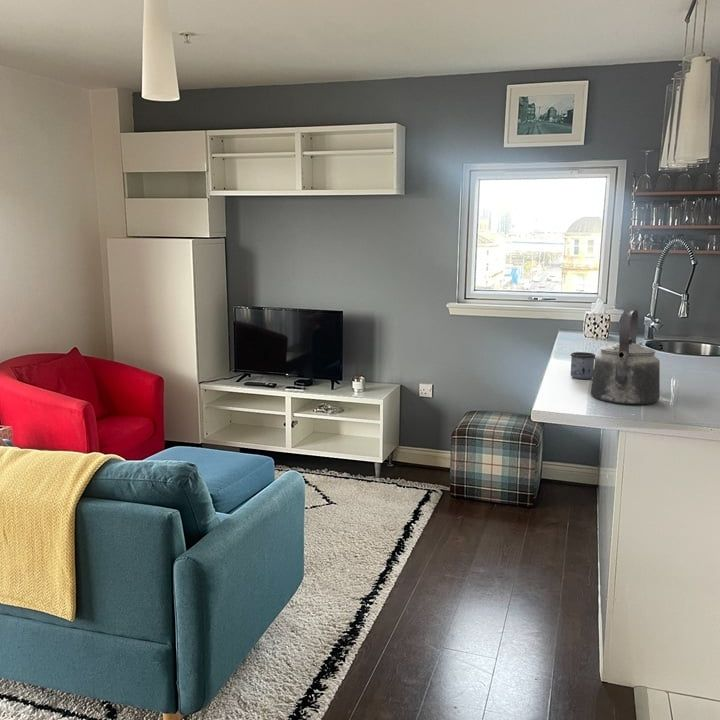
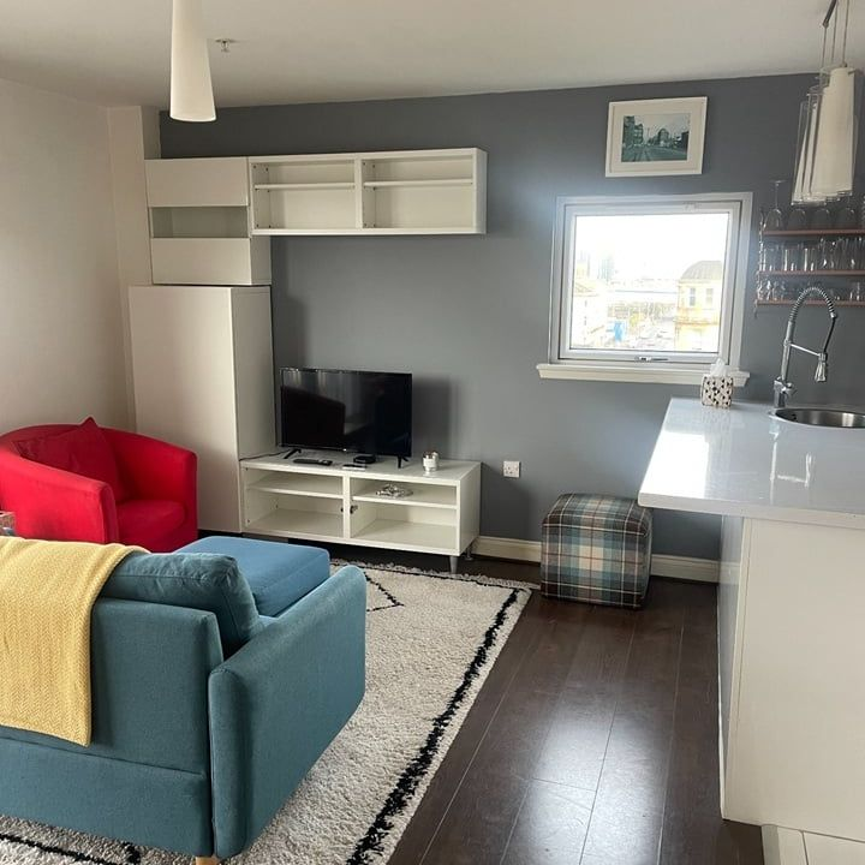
- kettle (626, 355)
- mug (586, 365)
